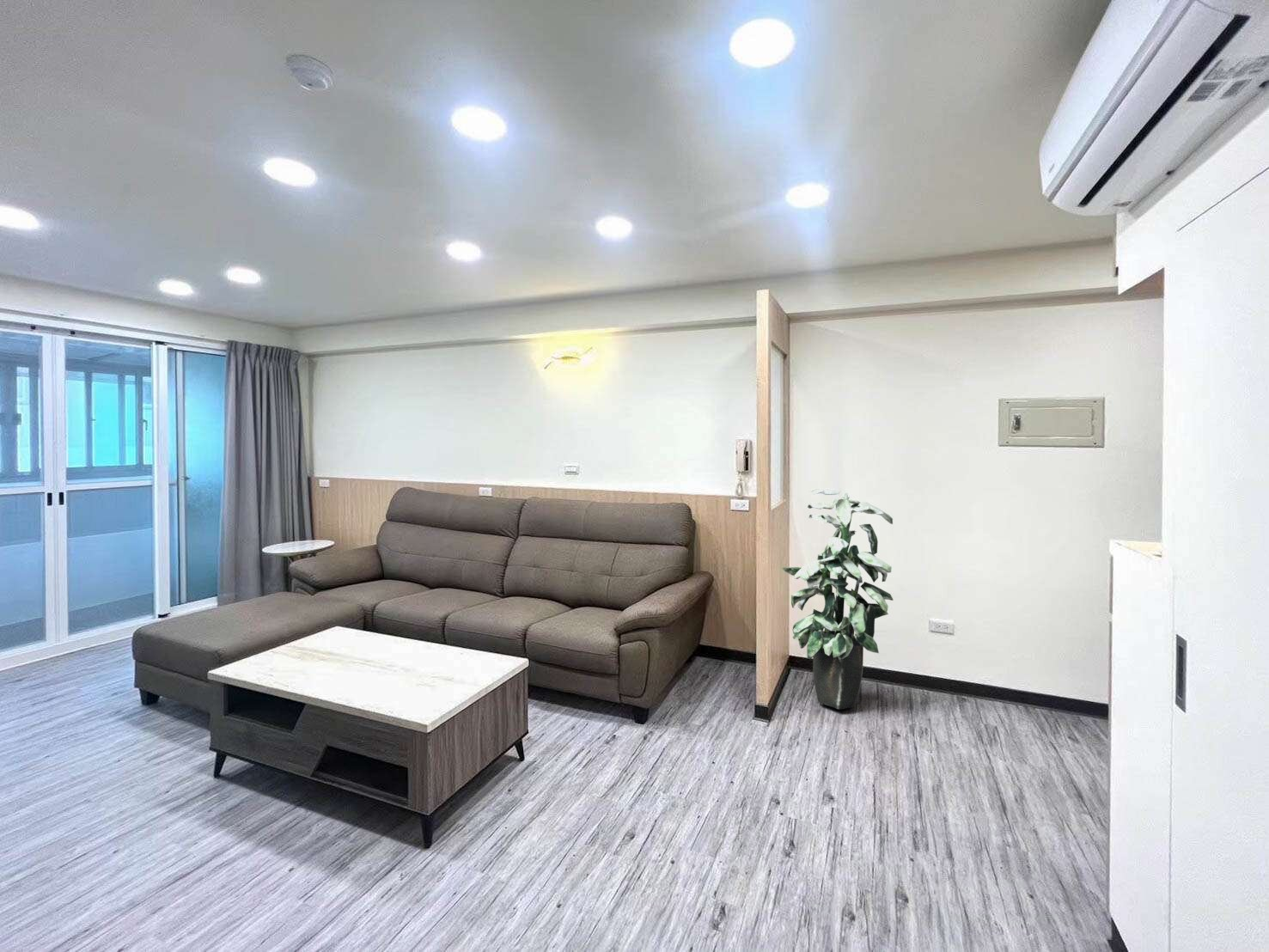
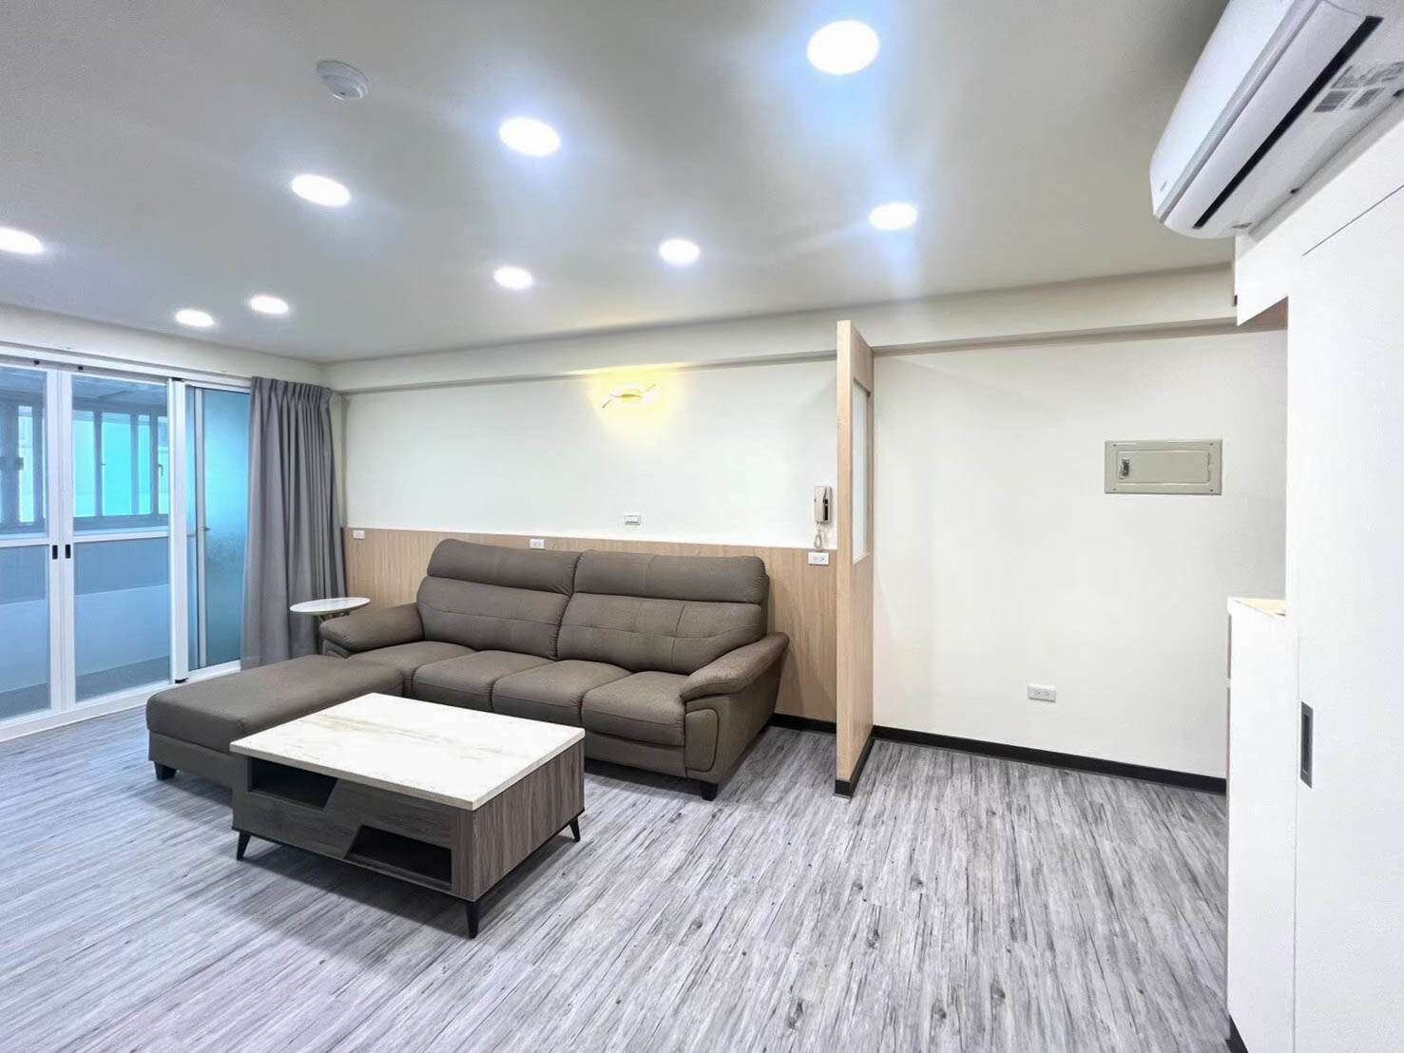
- indoor plant (836, 595)
